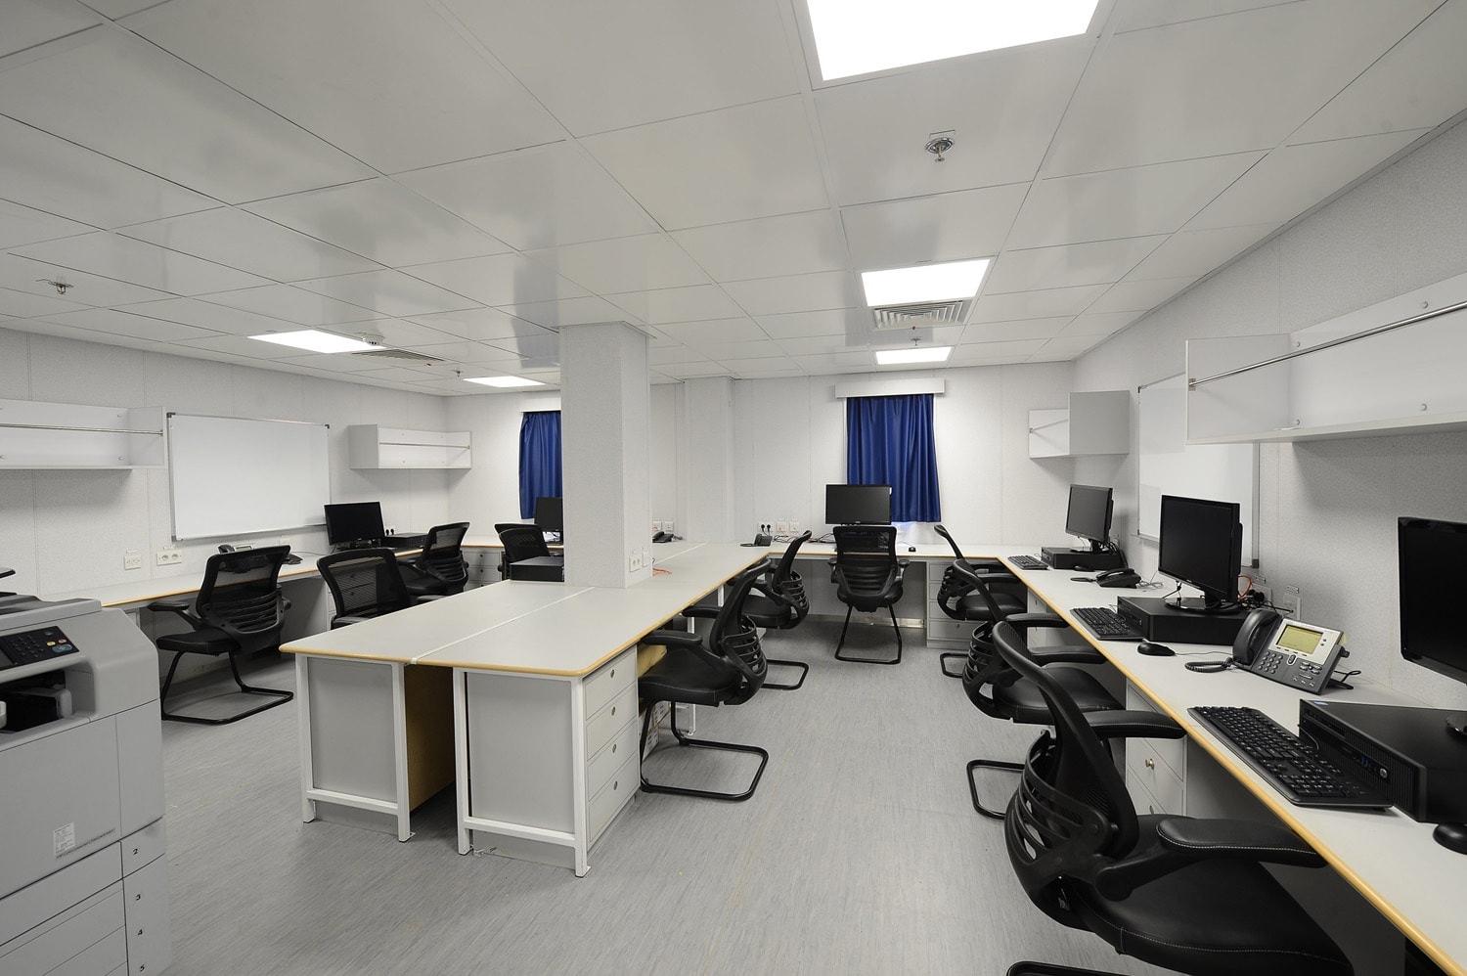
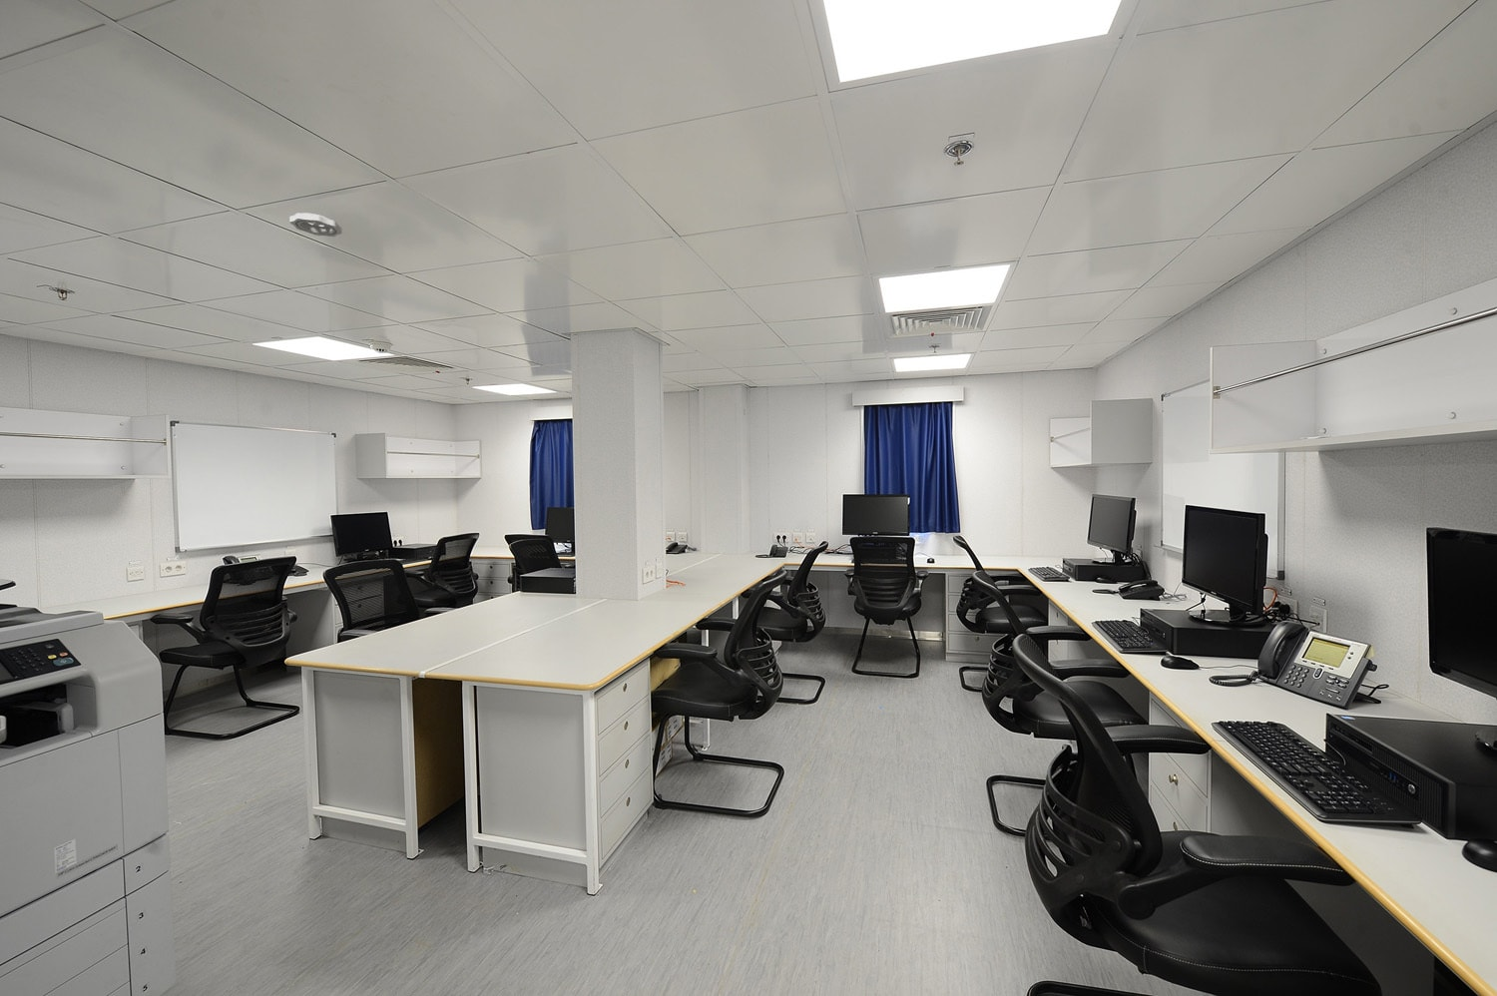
+ smoke detector (316, 221)
